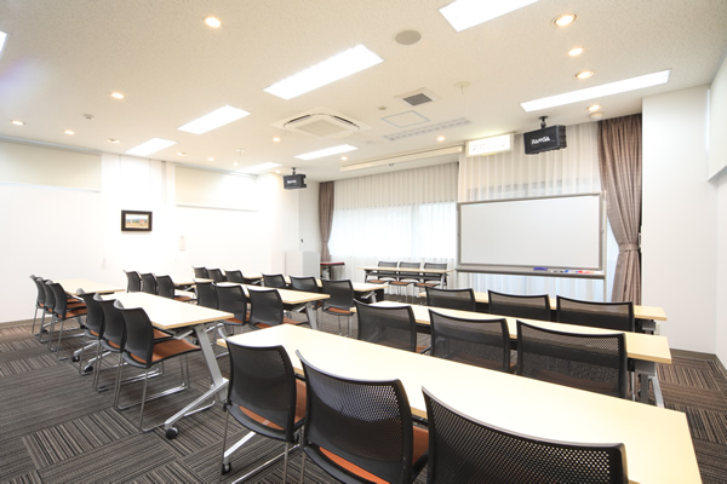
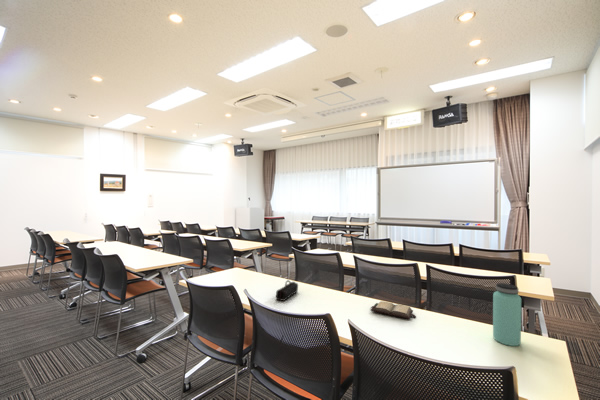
+ hardback book (392, 309)
+ pencil case (287, 288)
+ bottle (506, 313)
